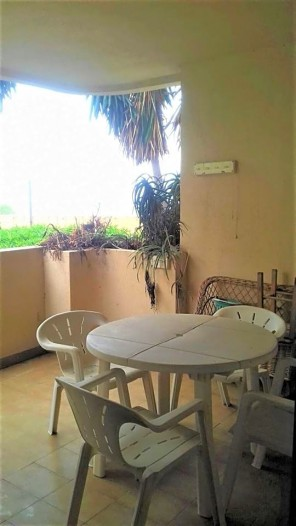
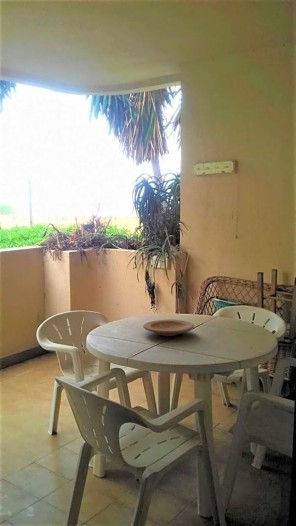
+ plate (168, 329)
